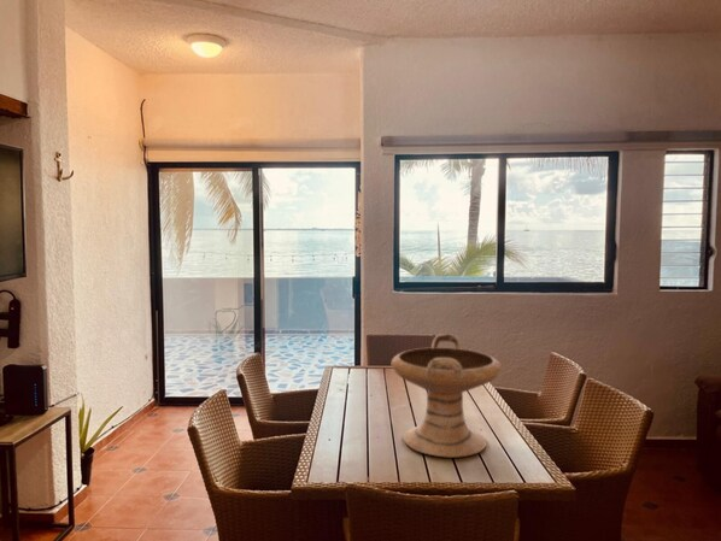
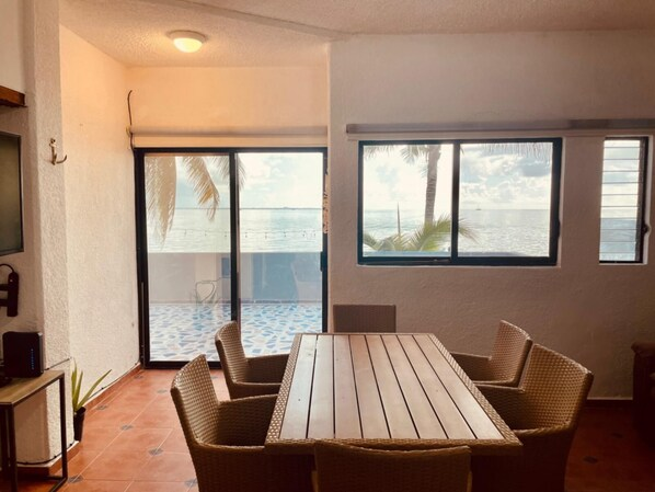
- decorative bowl (445, 393)
